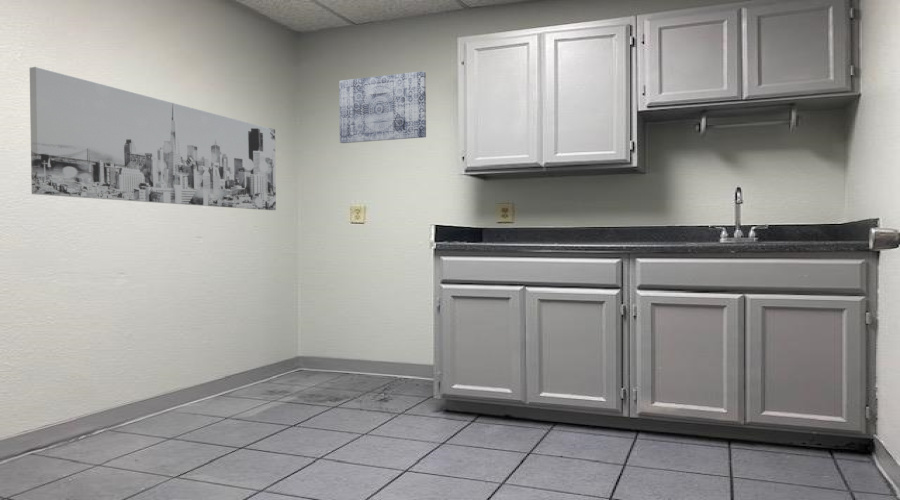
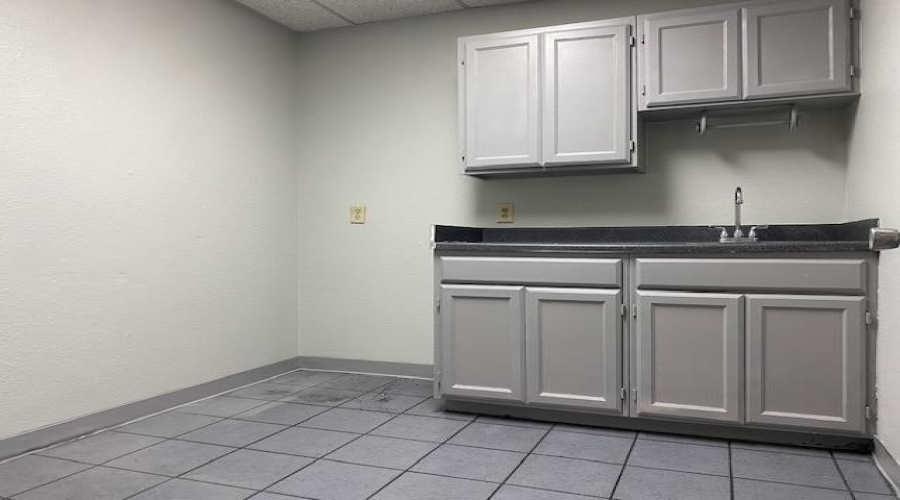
- wall art (180, 154)
- wall art (381, 108)
